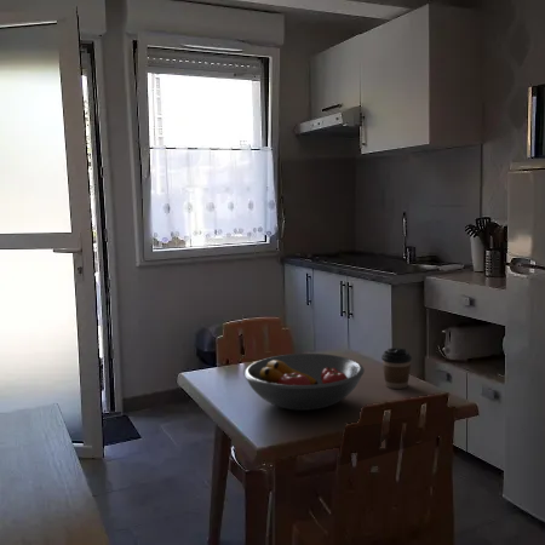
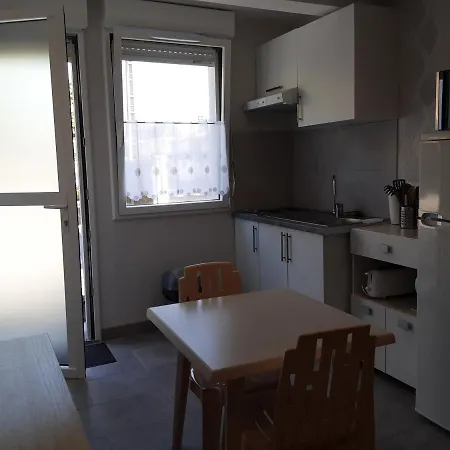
- fruit bowl (304, 380)
- coffee cup (396, 366)
